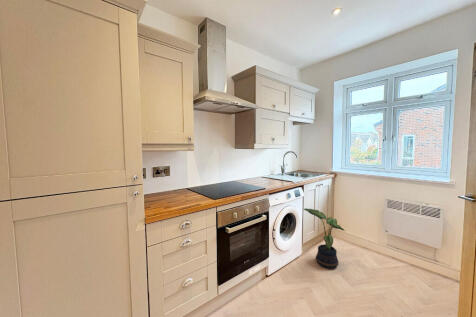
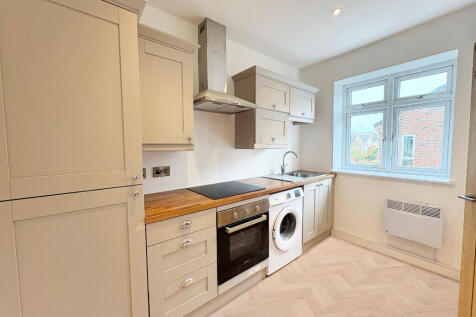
- potted plant (327, 236)
